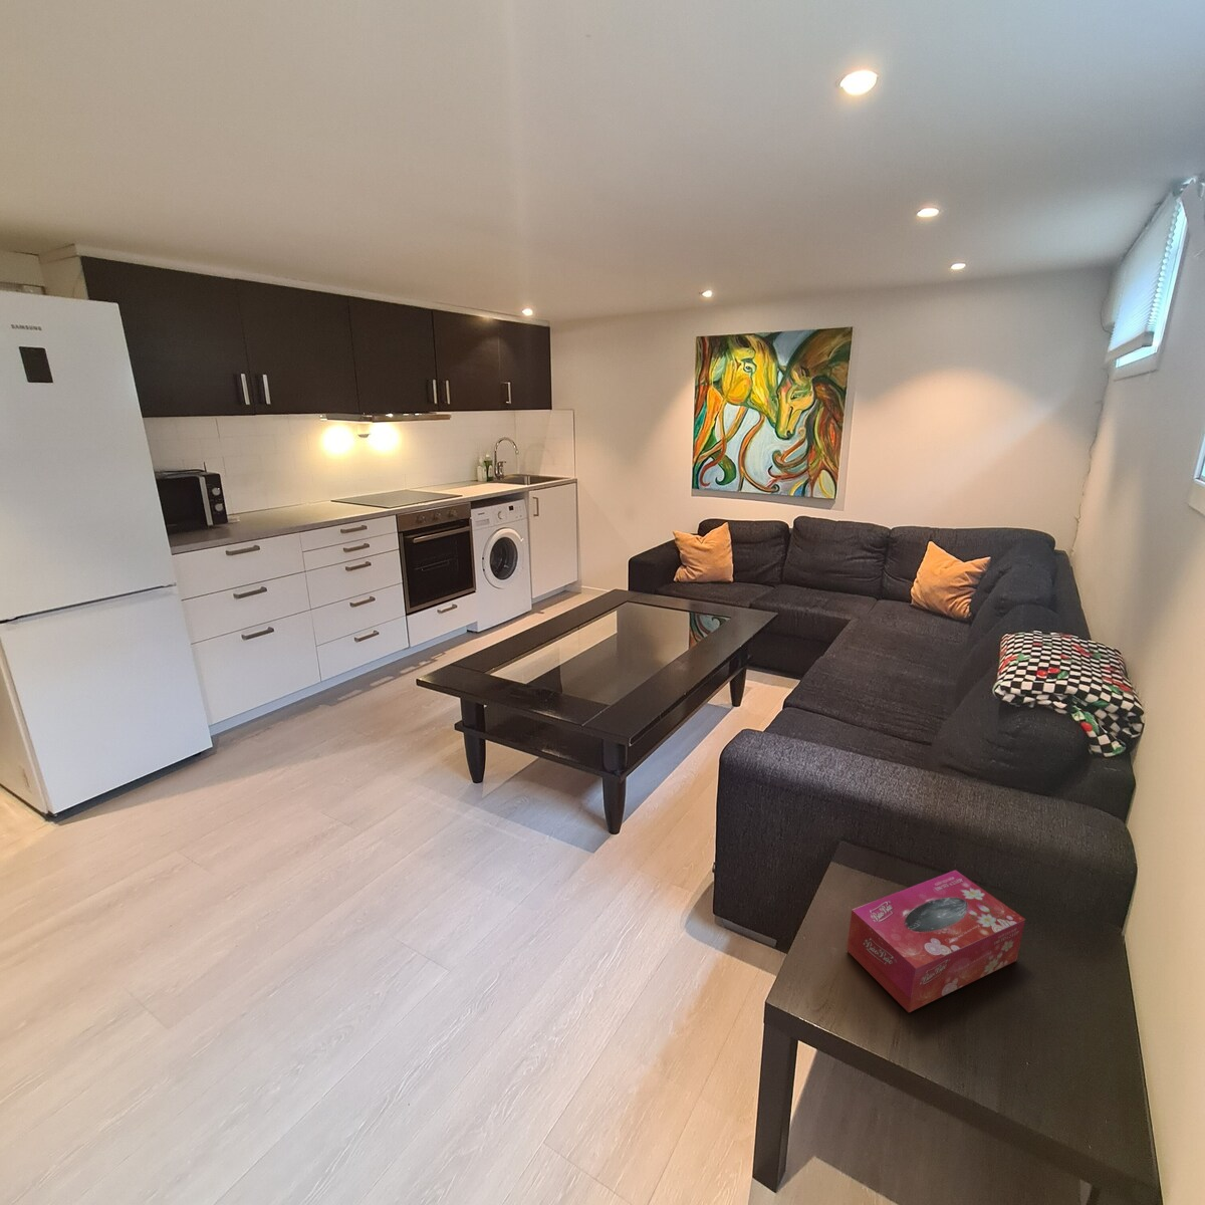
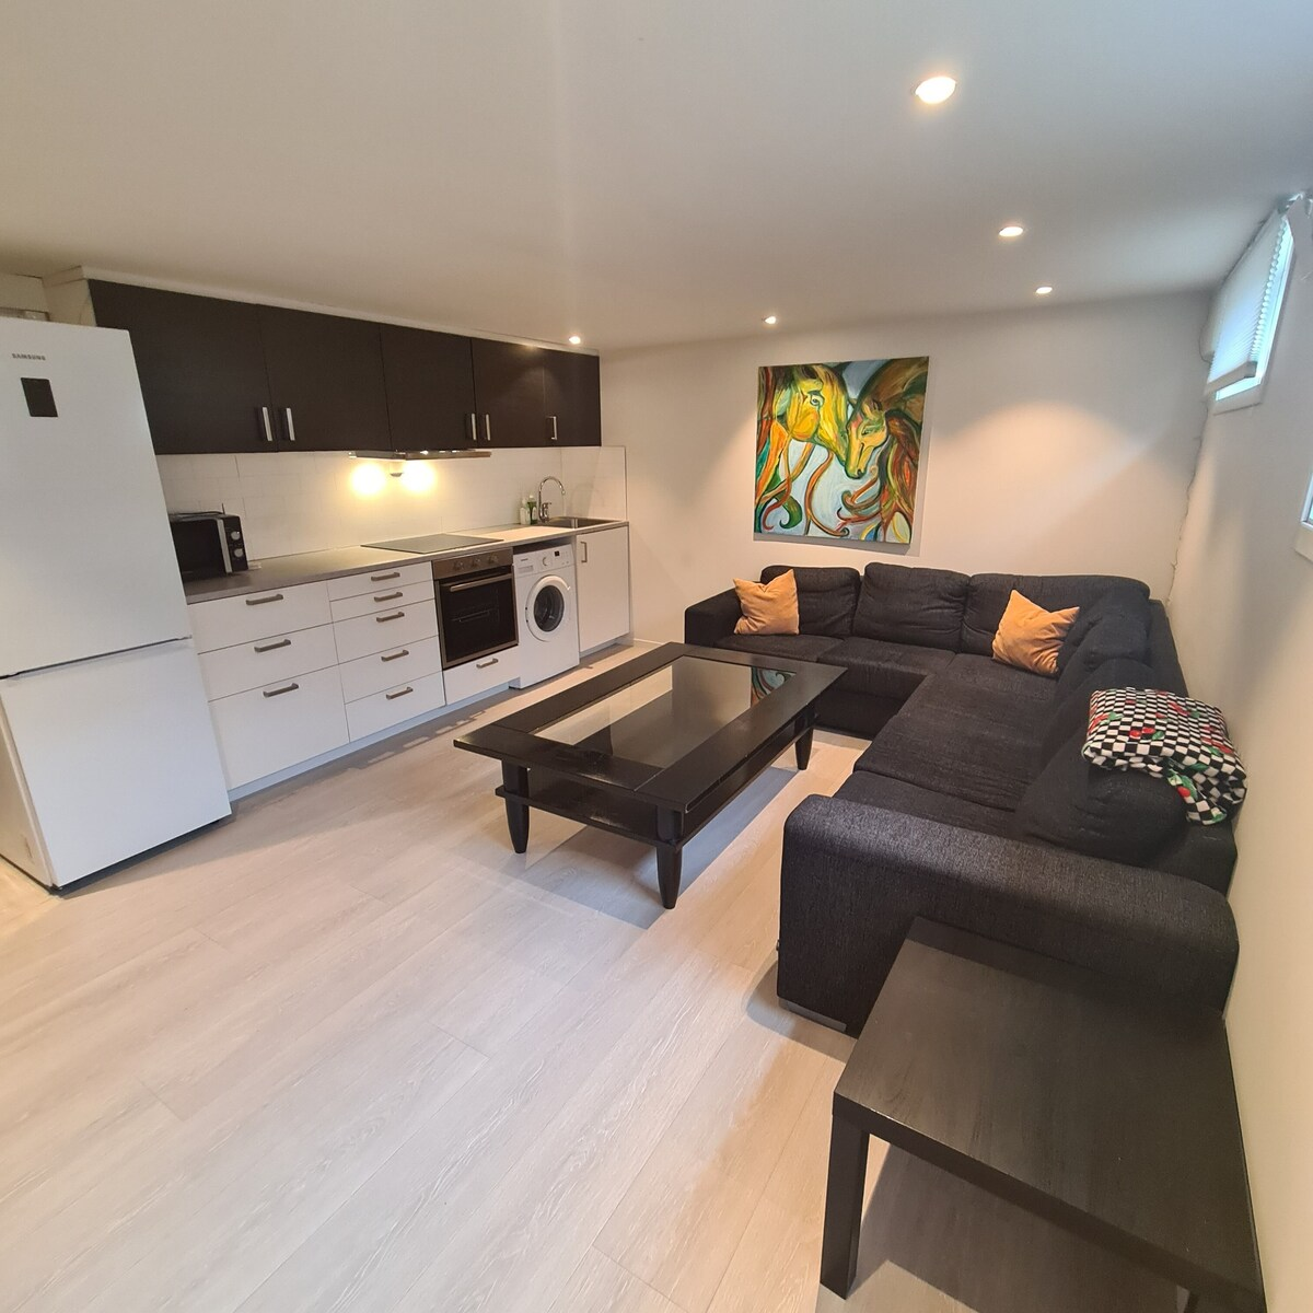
- tissue box (934, 935)
